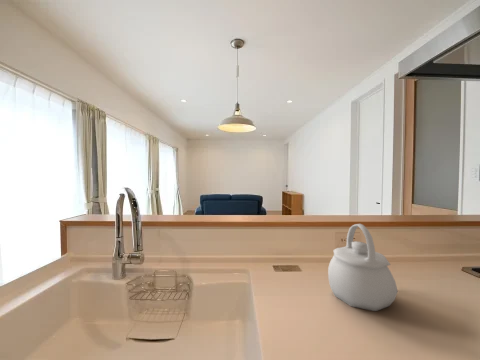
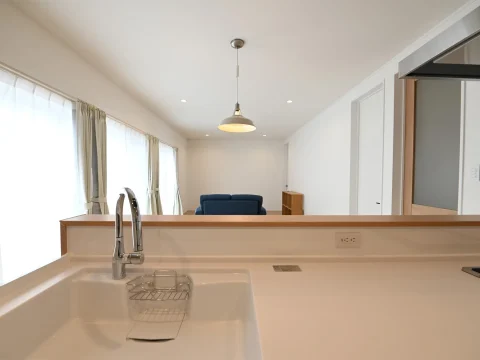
- teapot (357, 257)
